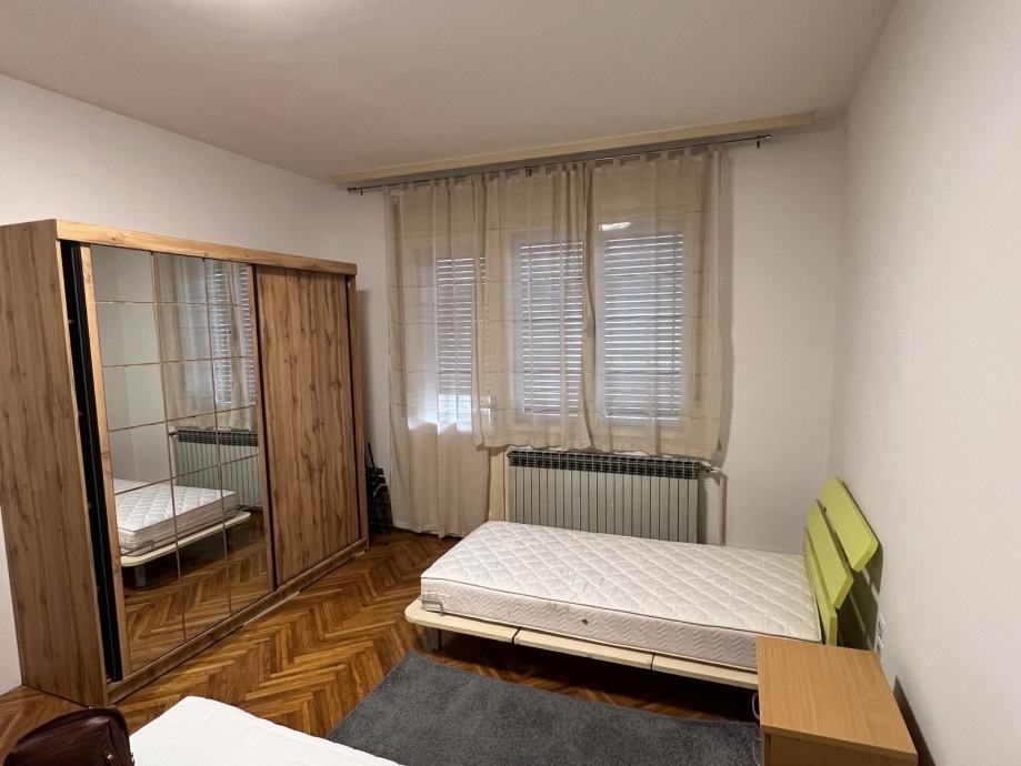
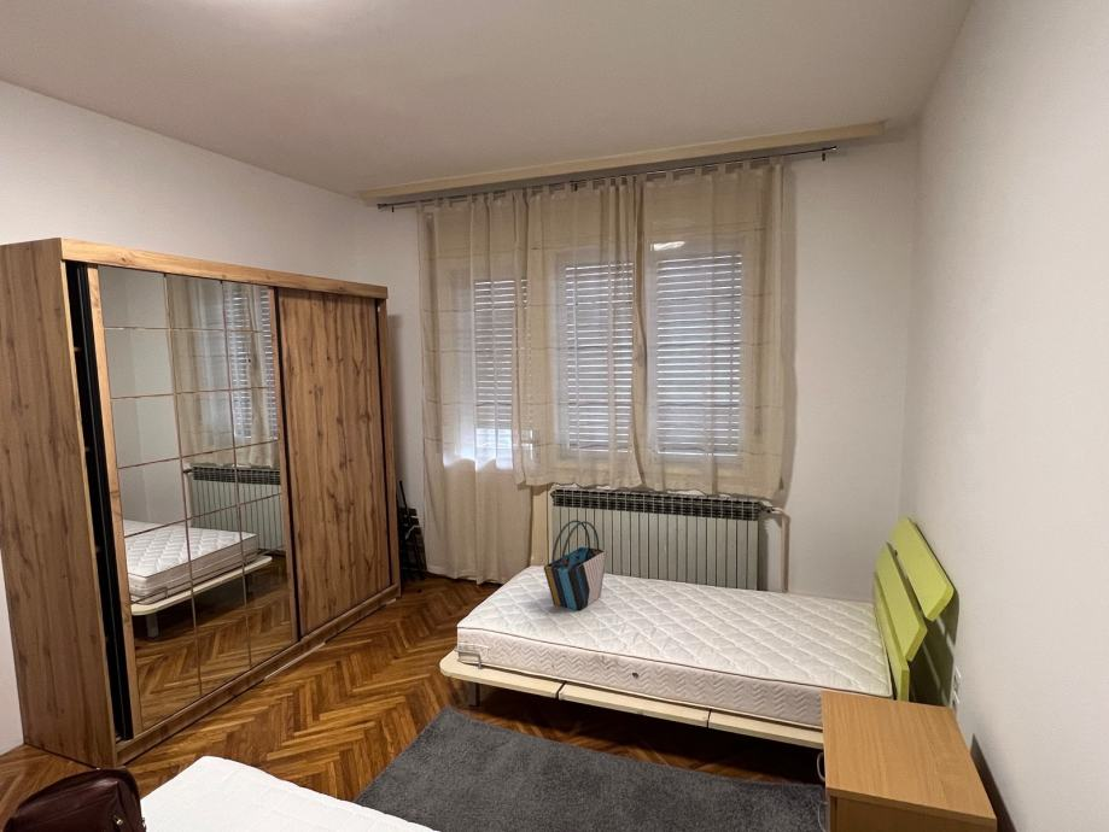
+ tote bag (576, 561)
